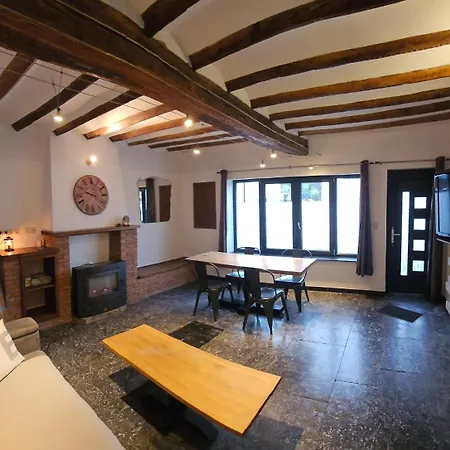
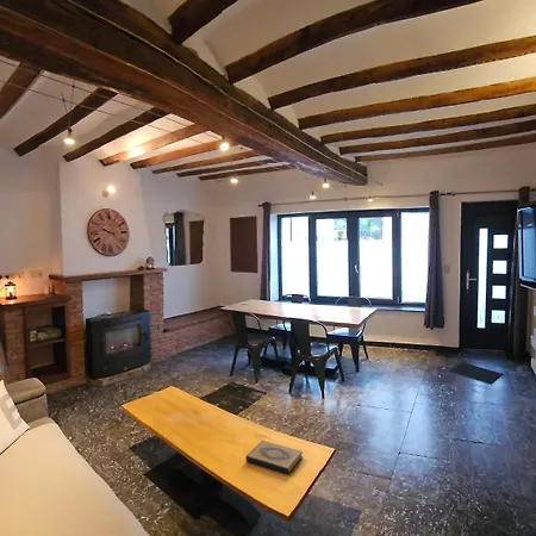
+ hardback book (274, 456)
